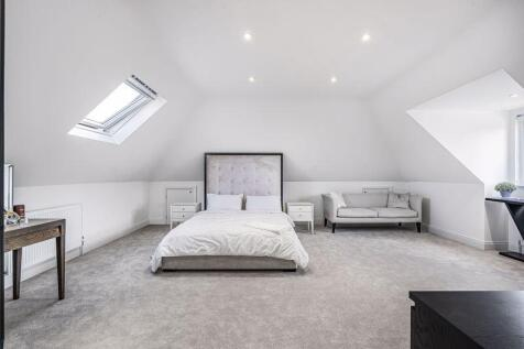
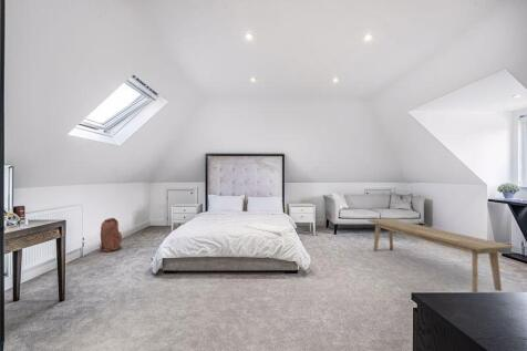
+ bench (424, 239)
+ backpack (108, 234)
